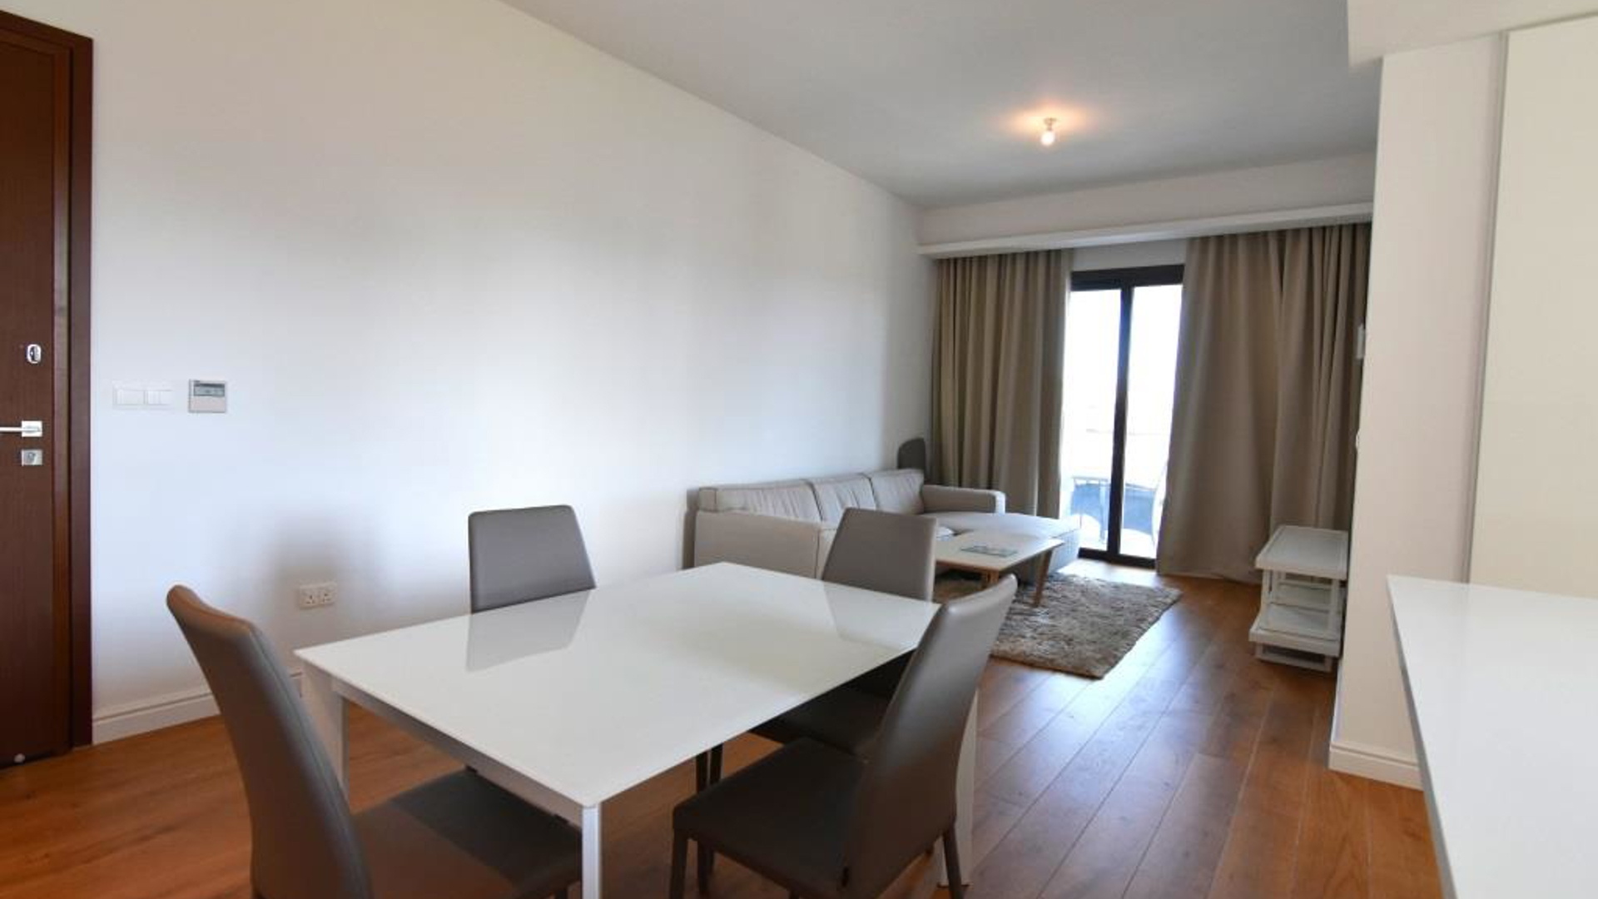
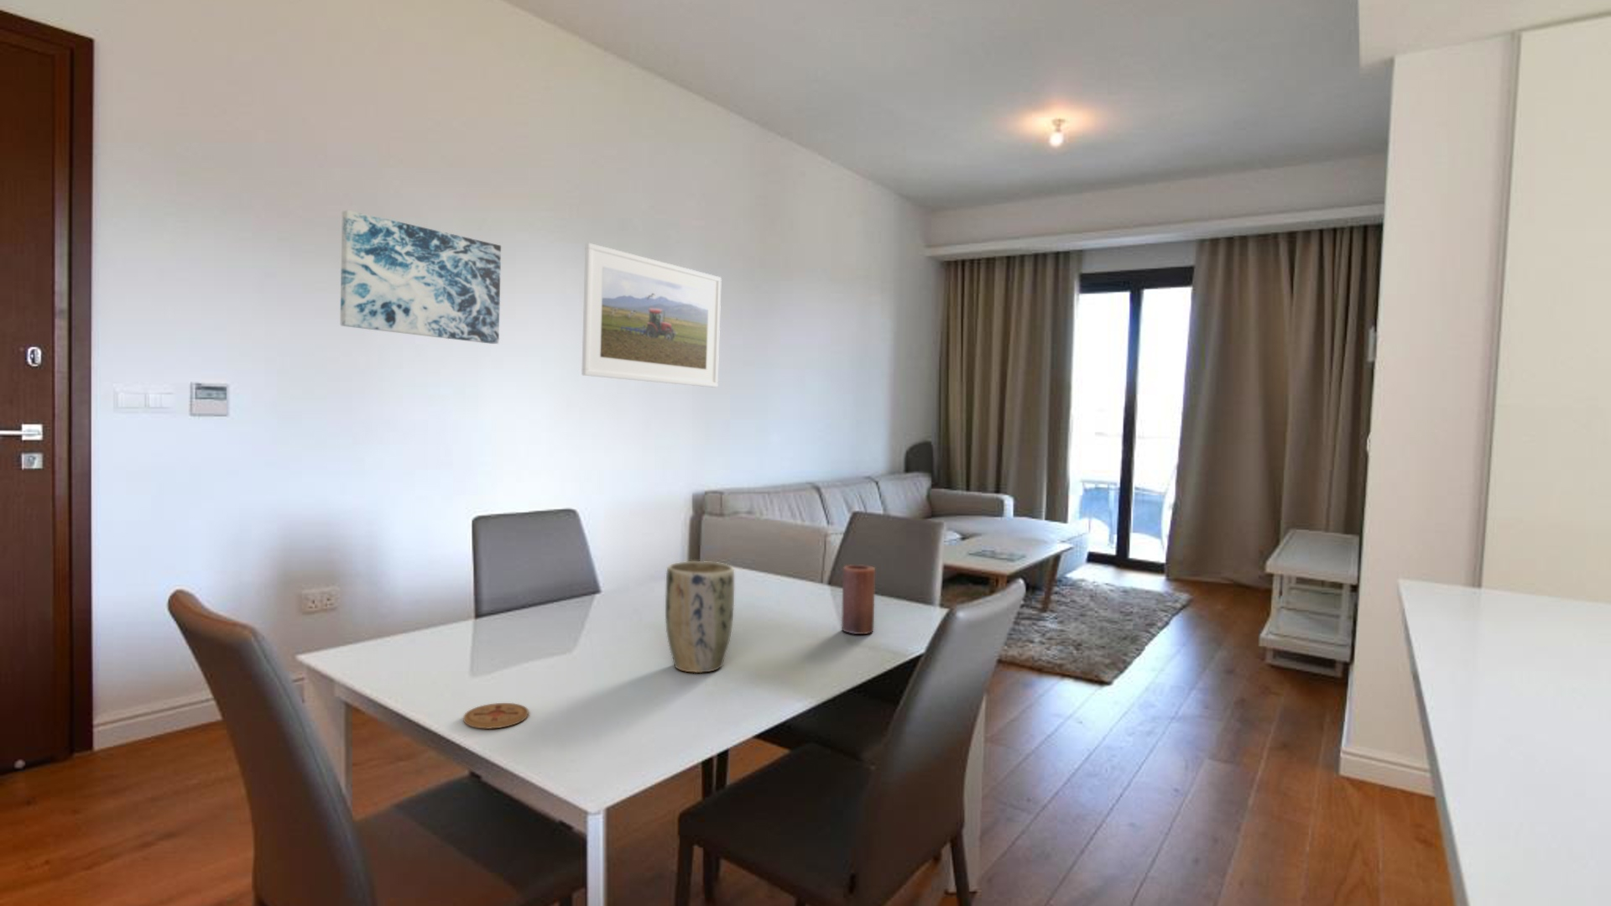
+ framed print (657, 321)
+ wall art (426, 283)
+ candle (859, 598)
+ coaster (496, 715)
+ plant pot (699, 616)
